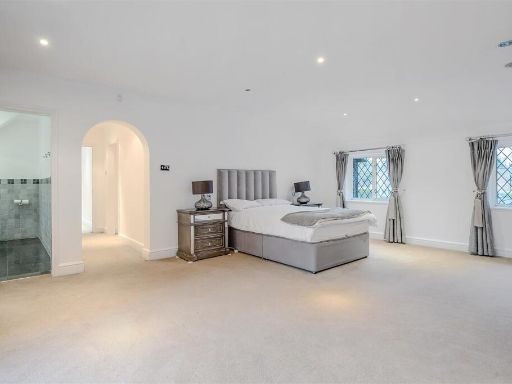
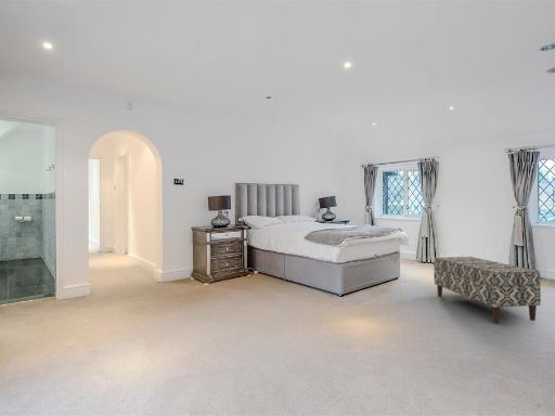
+ bench (480, 285)
